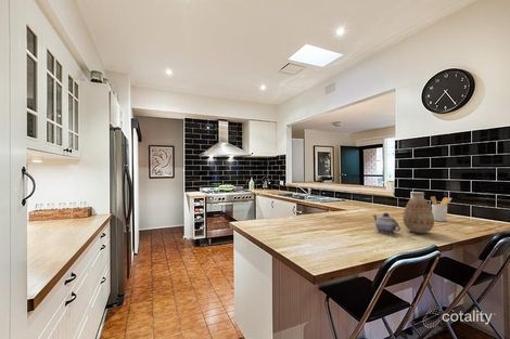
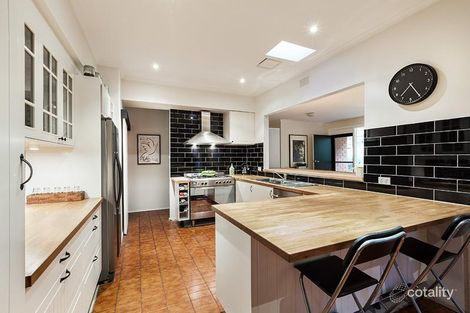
- teapot (385, 222)
- vase (418, 212)
- utensil holder (442, 208)
